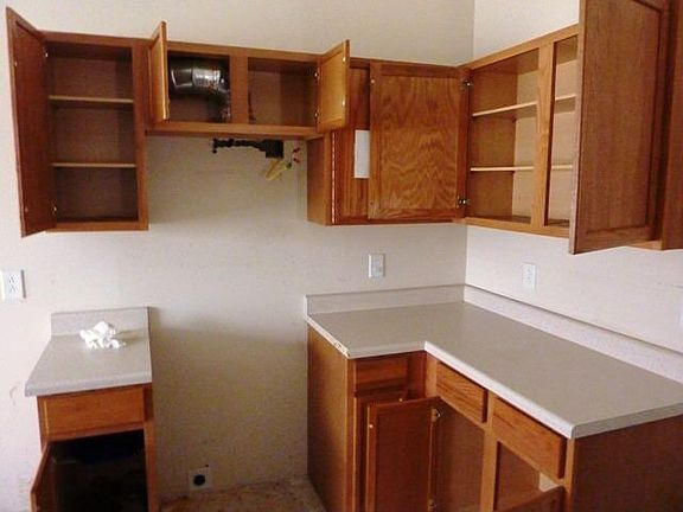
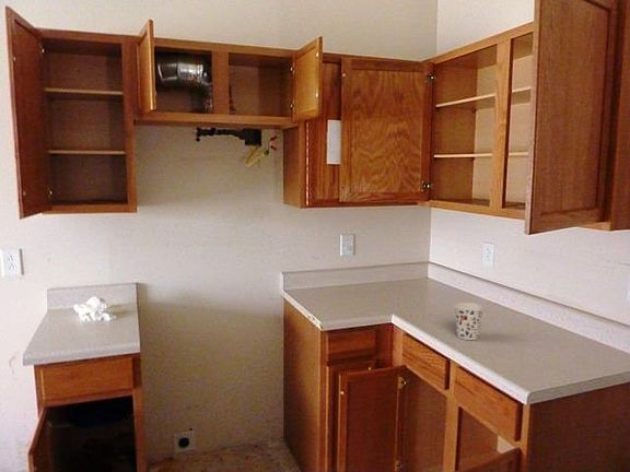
+ cup (468, 321)
